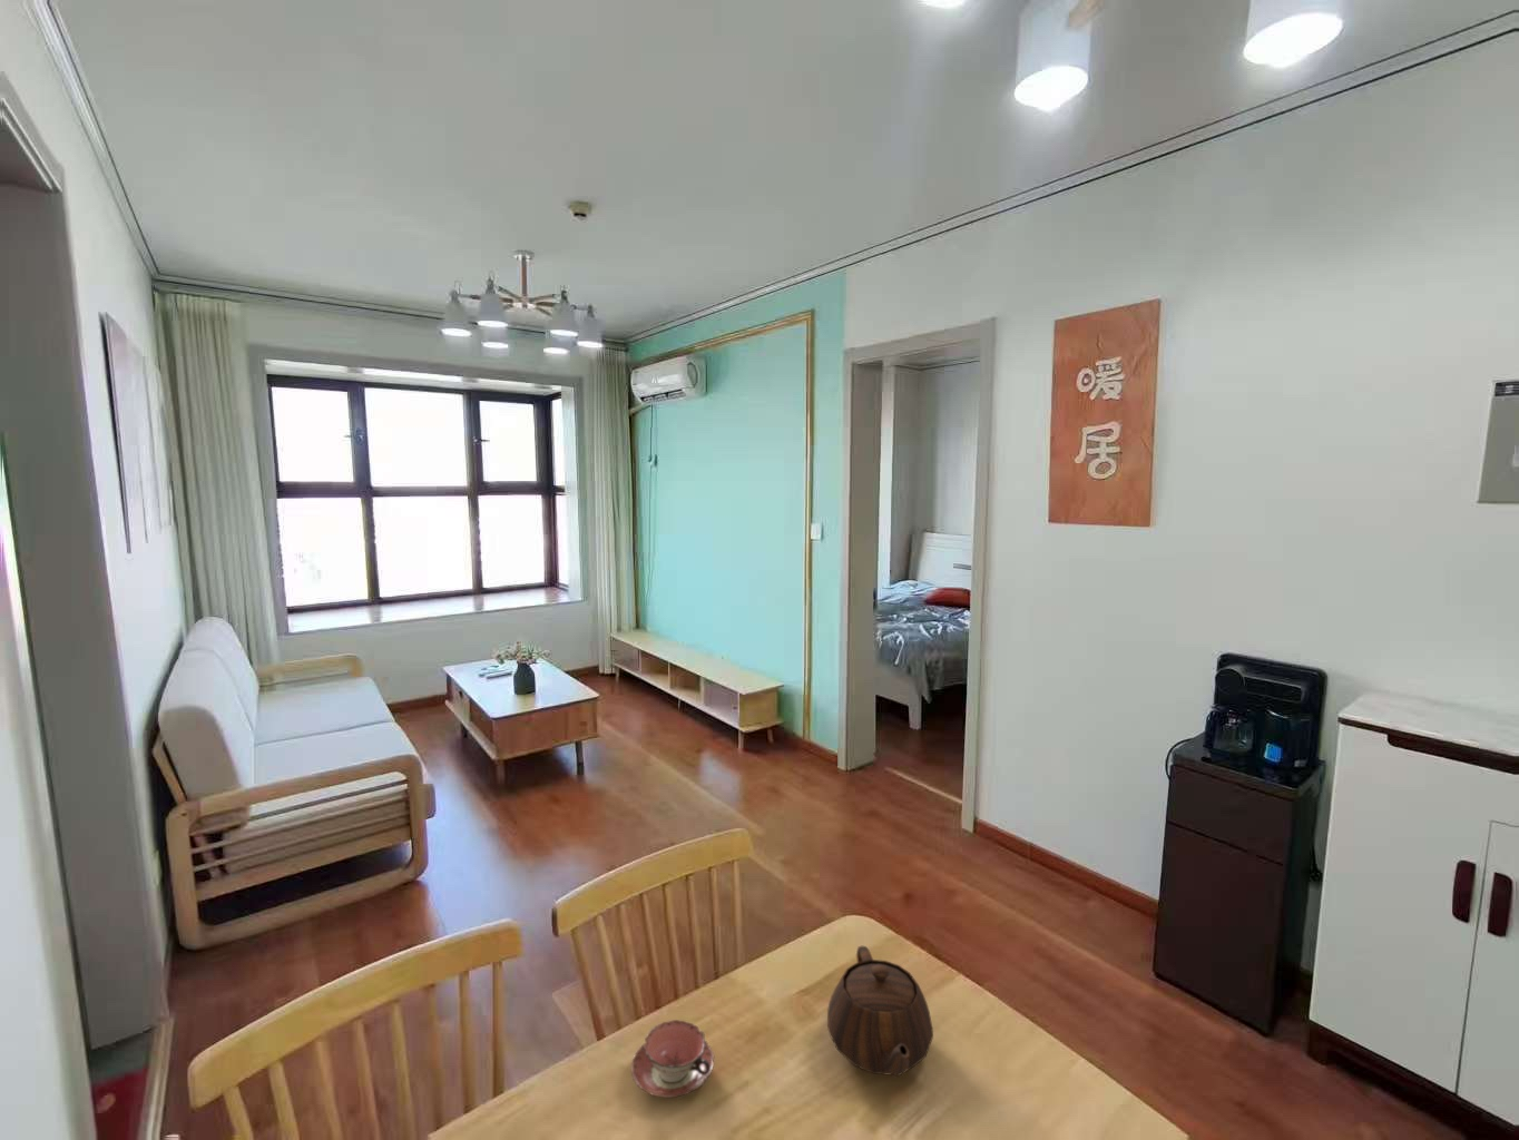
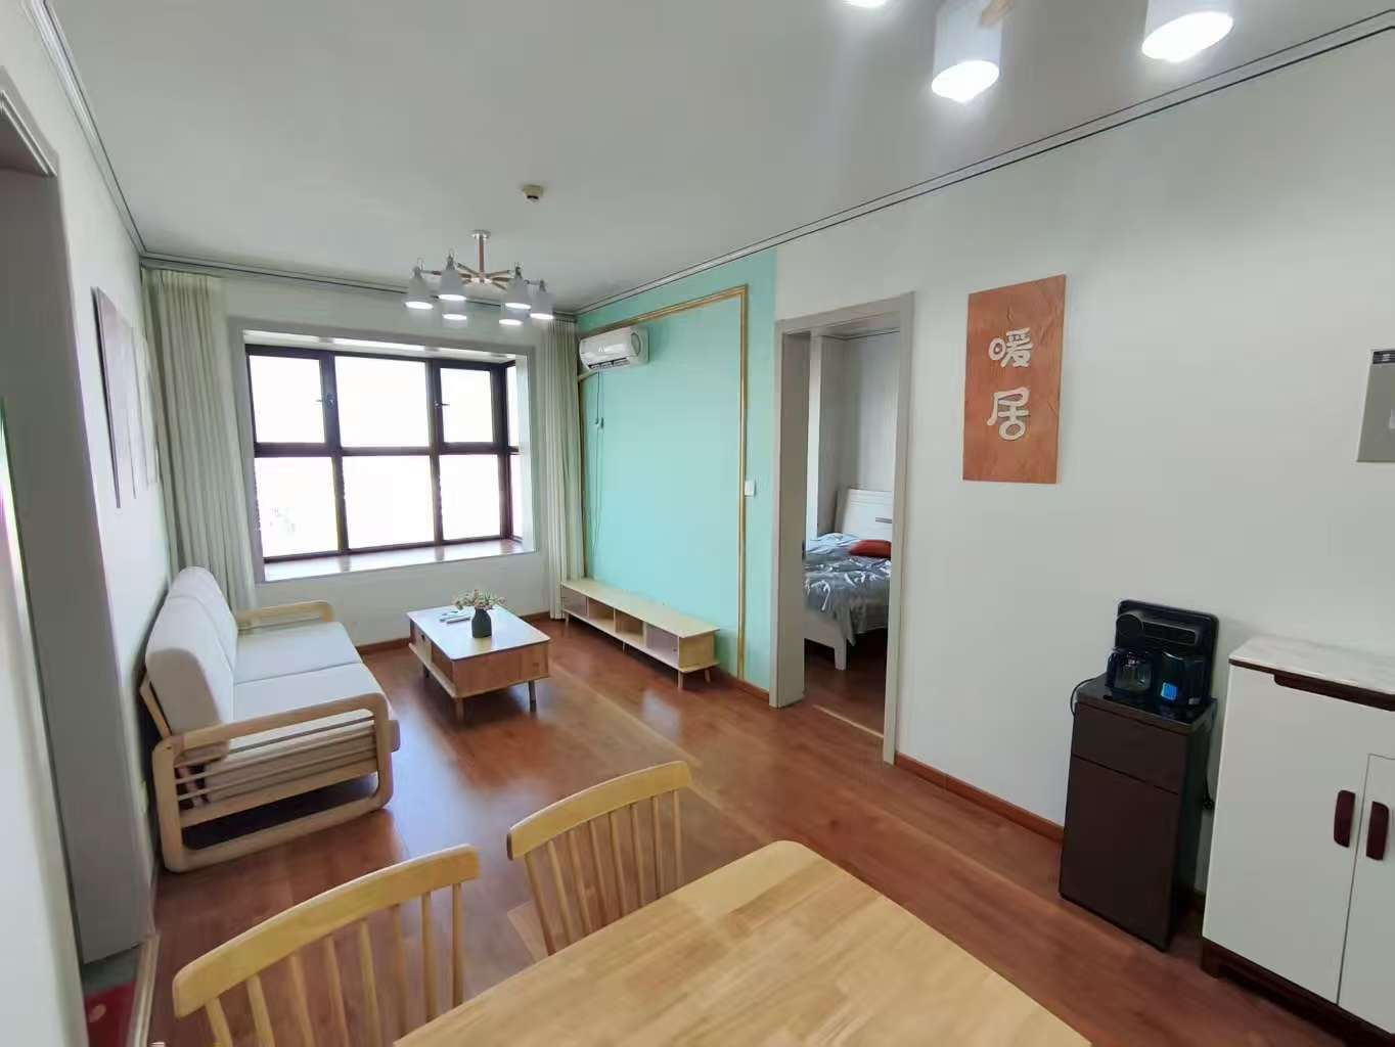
- teapot (880, 1011)
- teacup (673, 1057)
